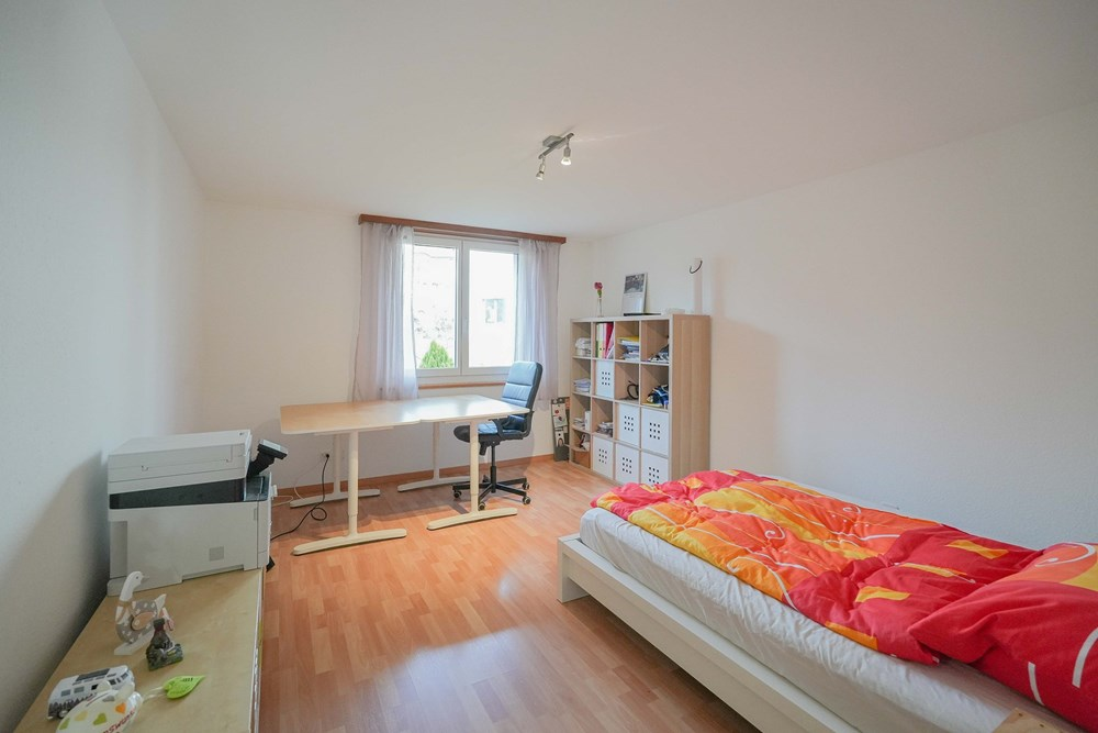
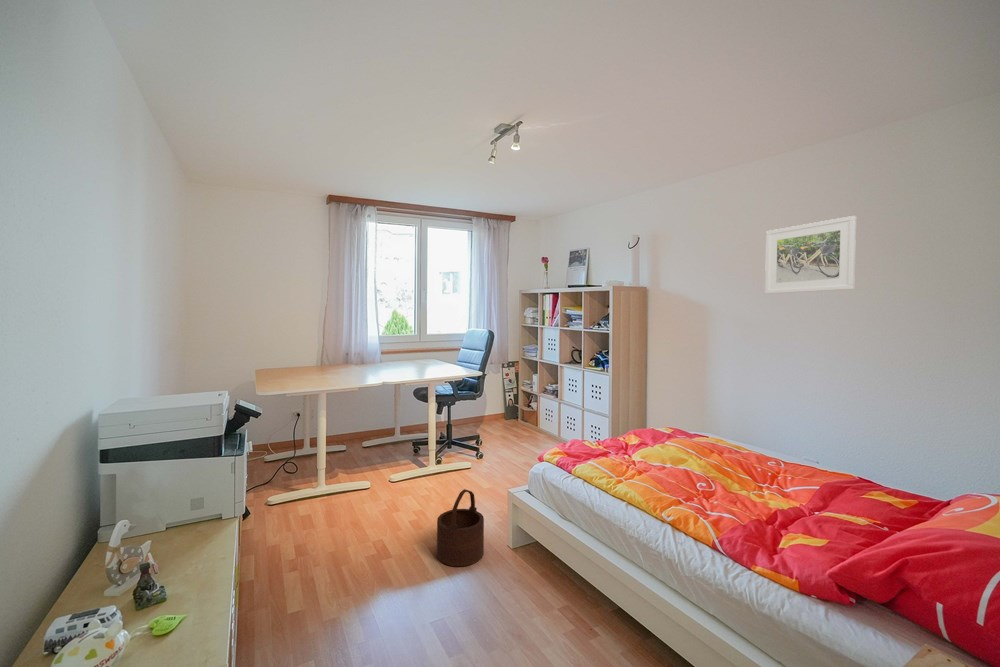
+ wooden bucket (460, 521)
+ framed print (806, 258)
